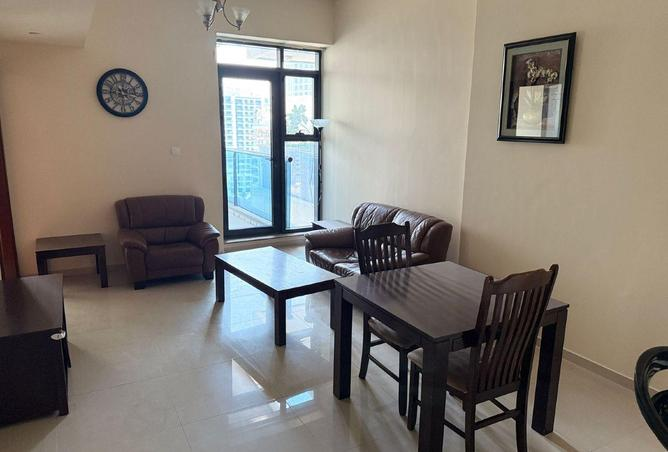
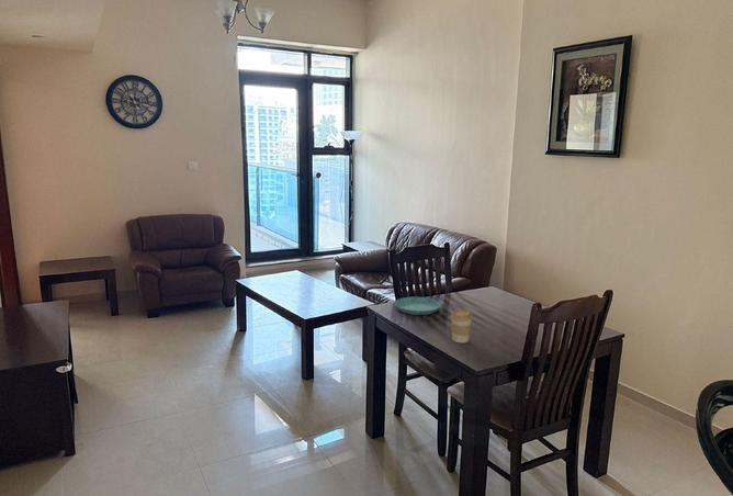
+ saucer (417, 306)
+ coffee cup (461, 326)
